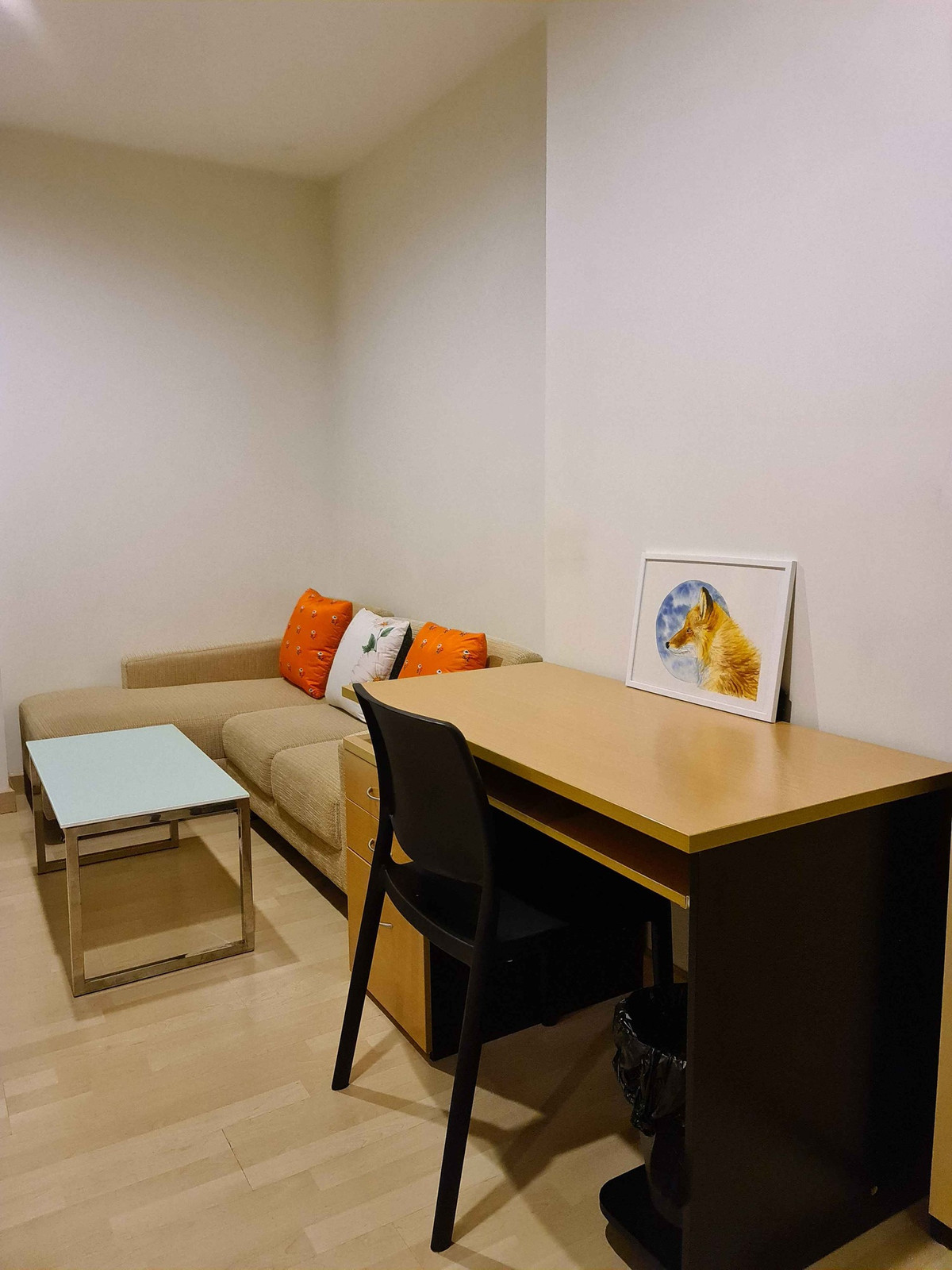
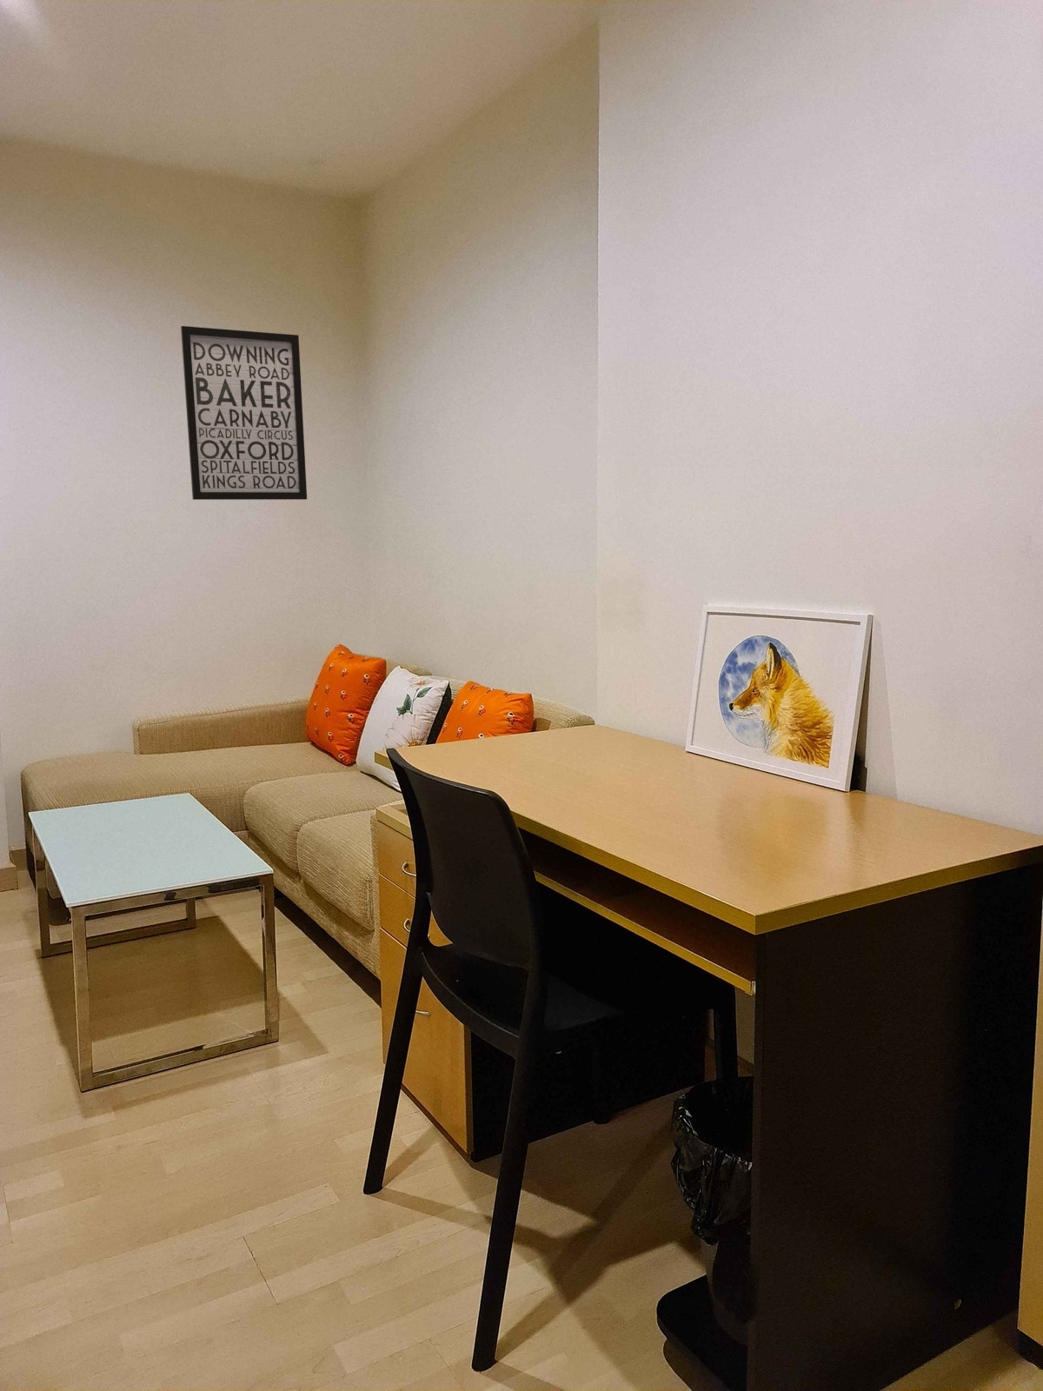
+ wall art (247, 415)
